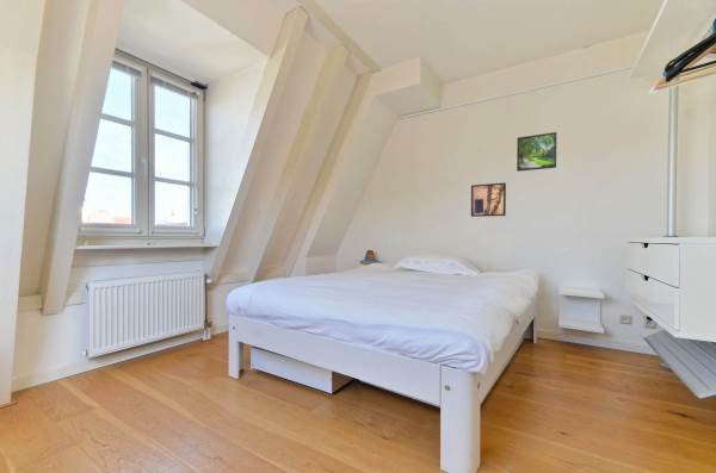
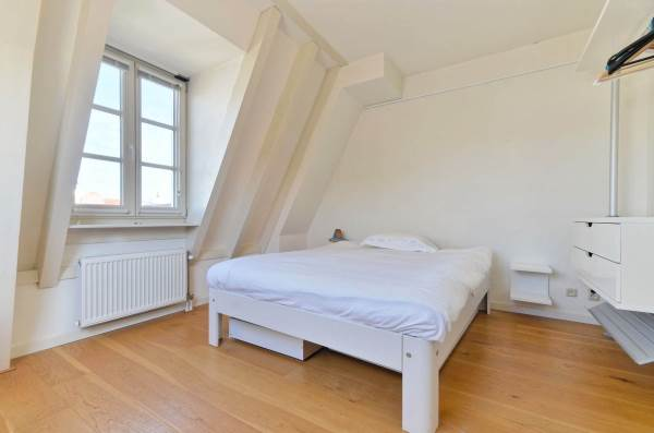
- wall art (487, 200)
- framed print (536, 151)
